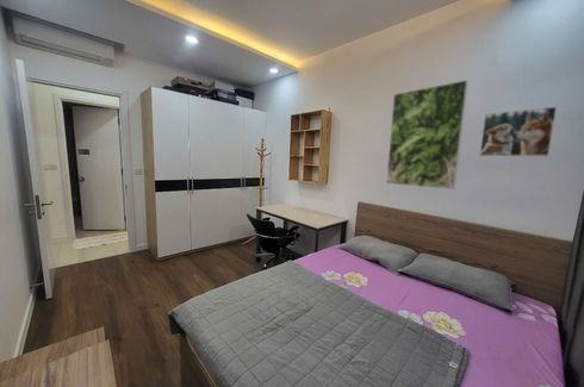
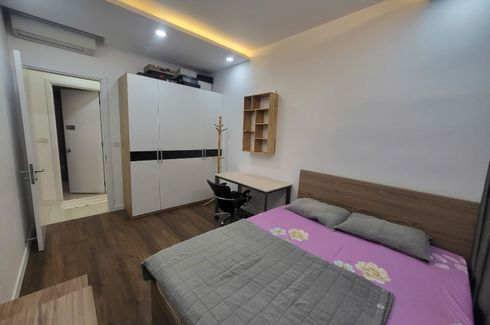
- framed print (422, 138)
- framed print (515, 133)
